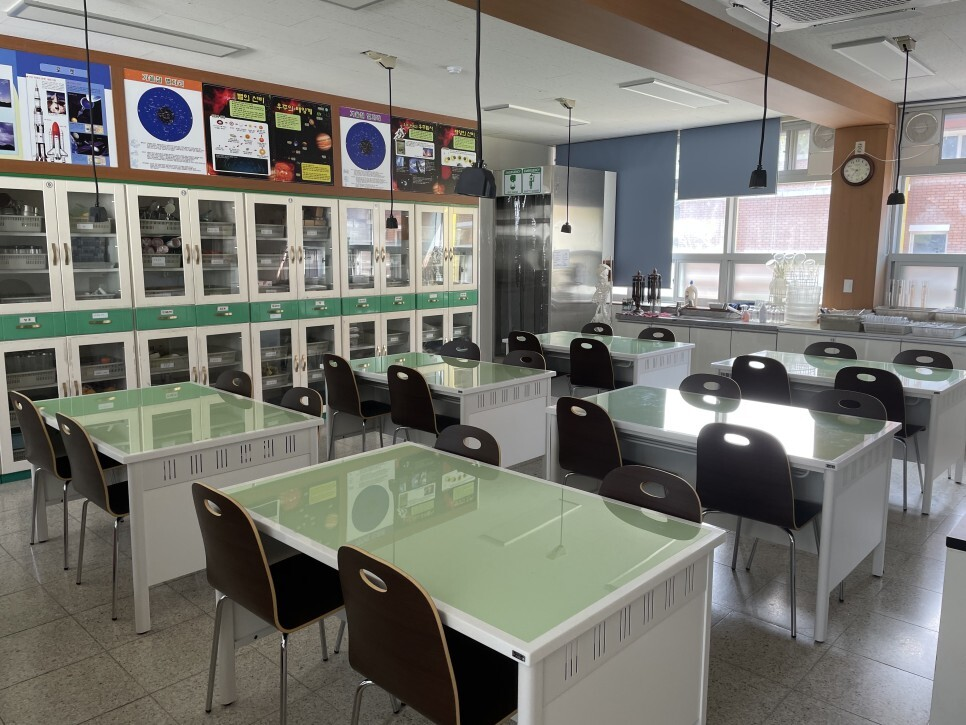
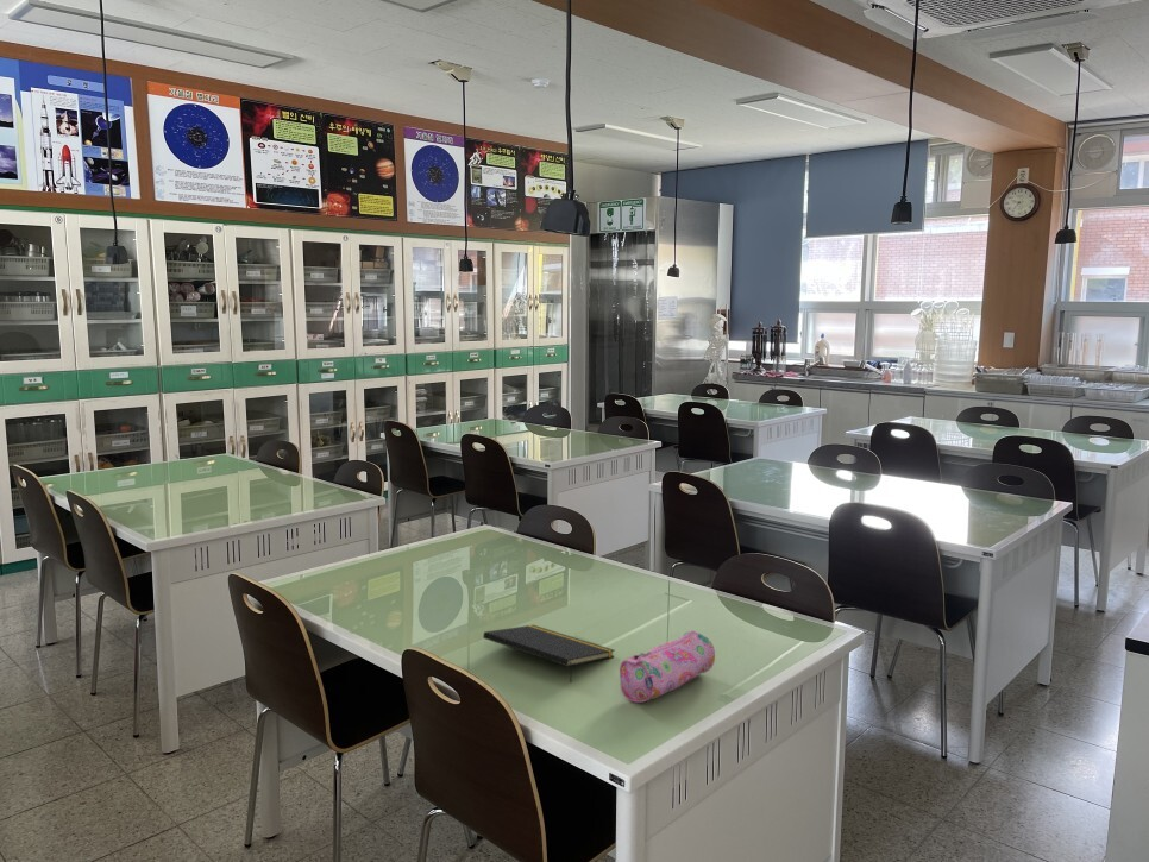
+ notepad (548, 643)
+ pencil case (666, 665)
